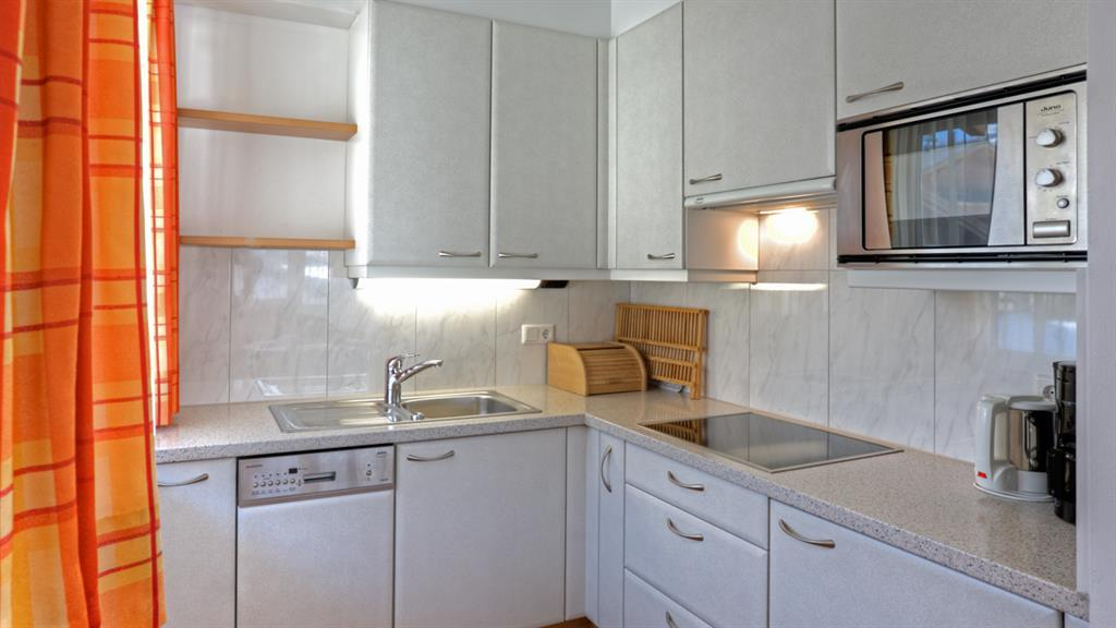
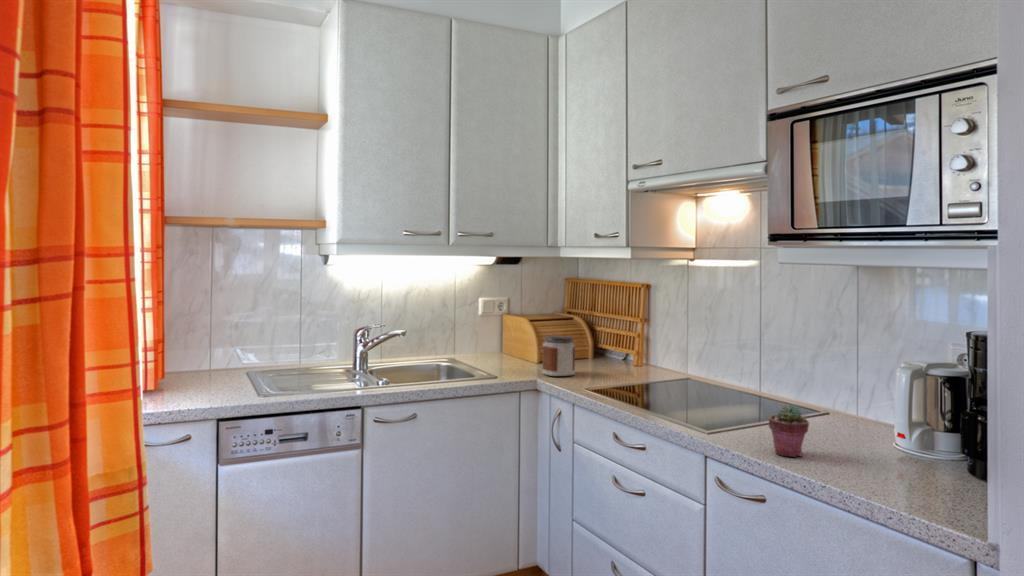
+ potted succulent (788, 429)
+ jar (558, 355)
